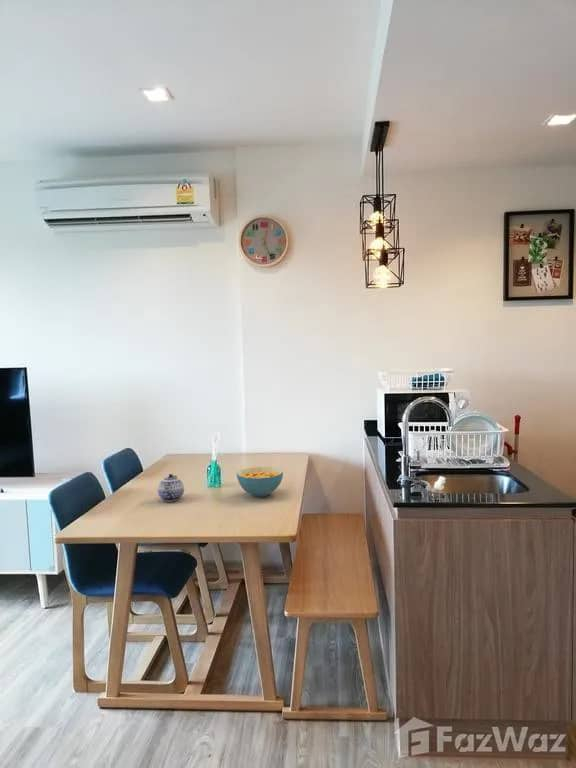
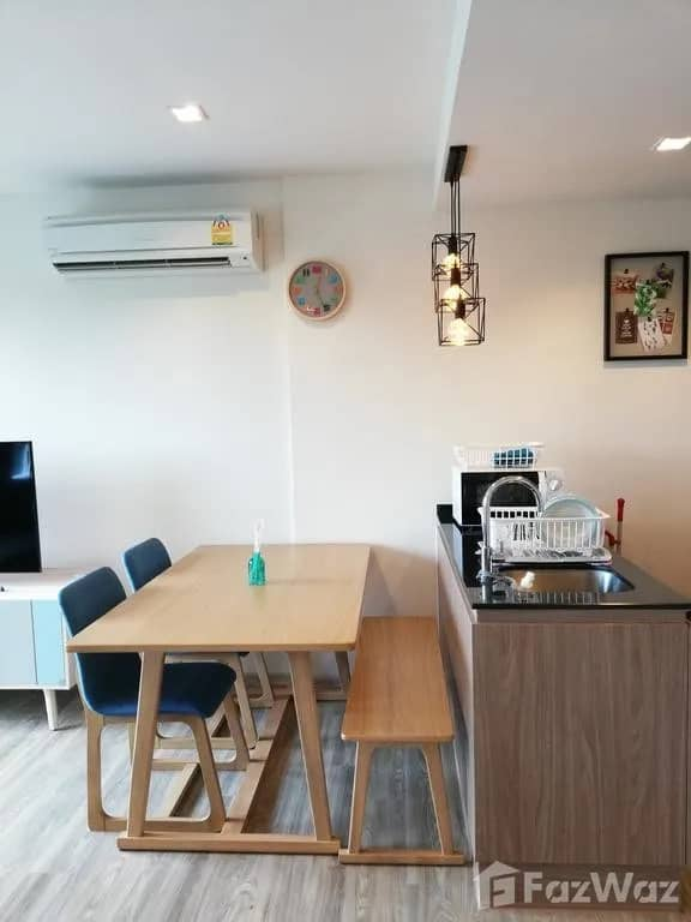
- cereal bowl (260, 483)
- teapot (170, 486)
